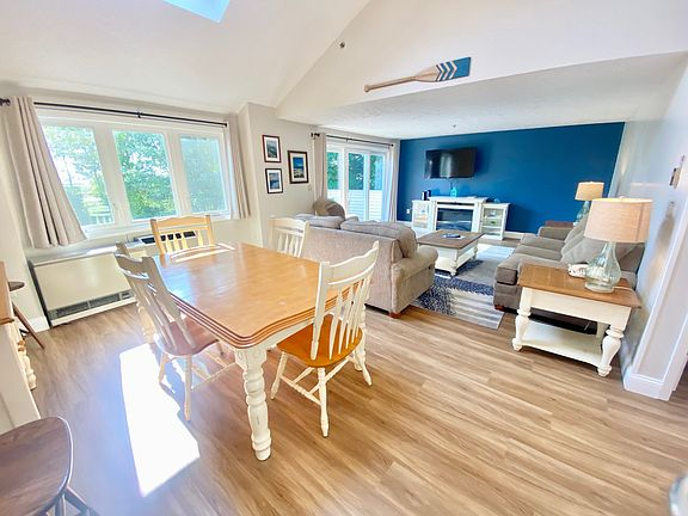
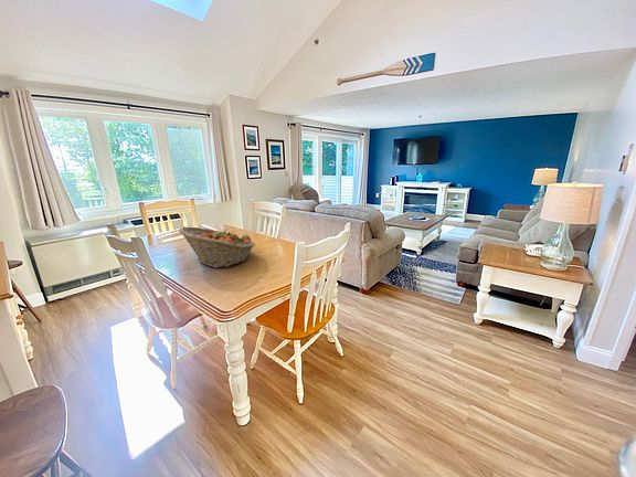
+ fruit basket (218, 242)
